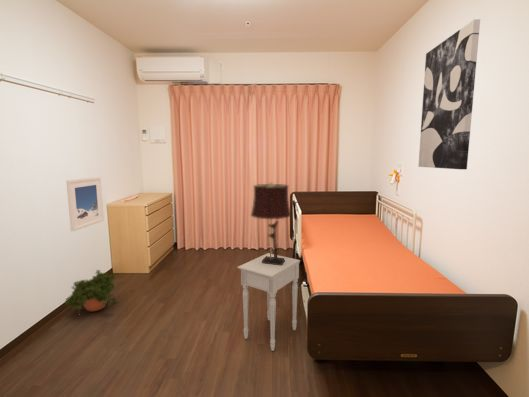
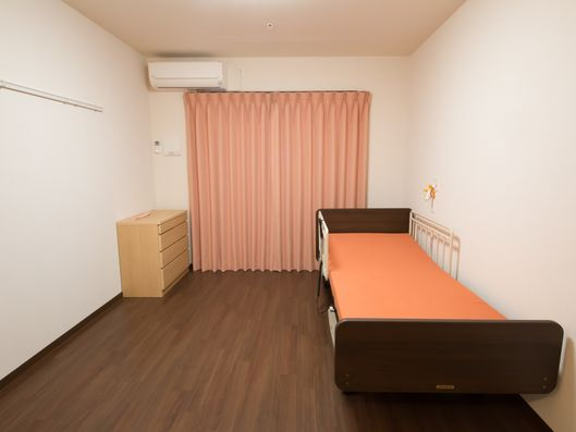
- nightstand (269, 298)
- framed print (86, 202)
- wall art (444, 105)
- potted plant (93, 293)
- table lamp (270, 222)
